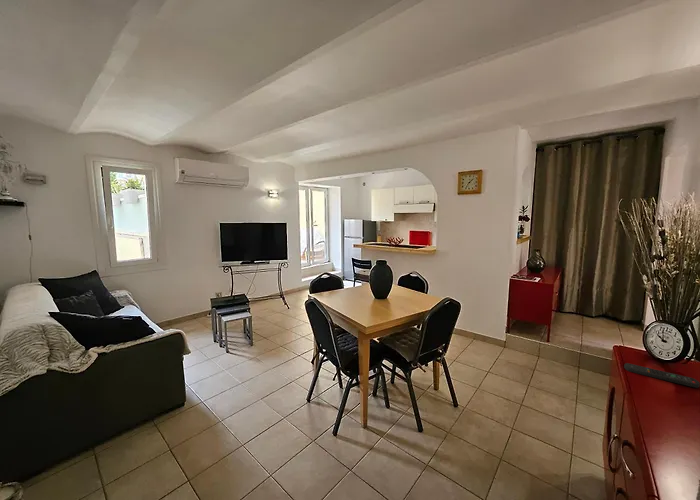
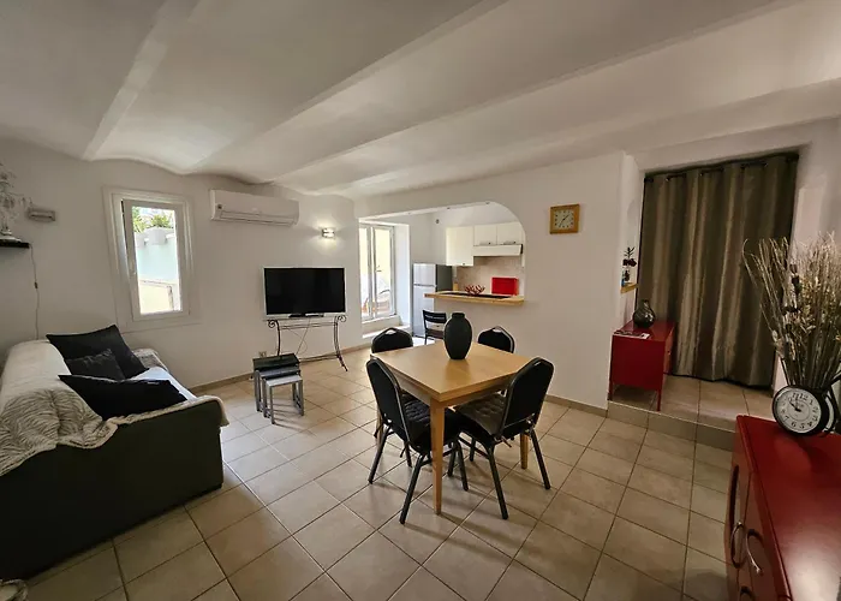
- remote control (659, 374)
